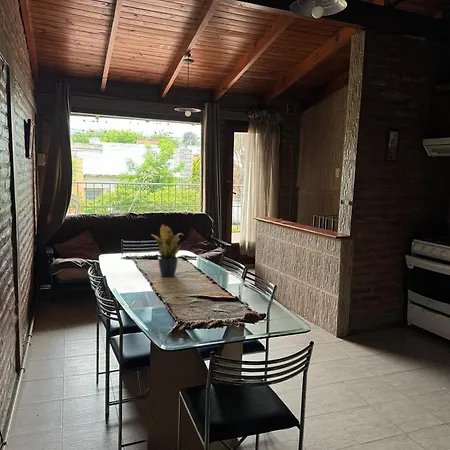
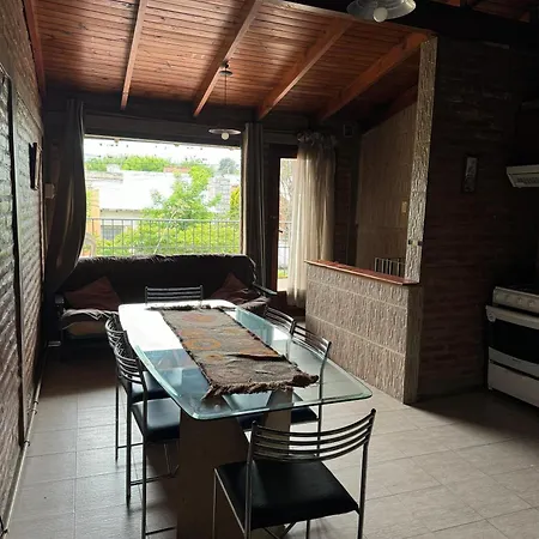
- potted plant (169, 248)
